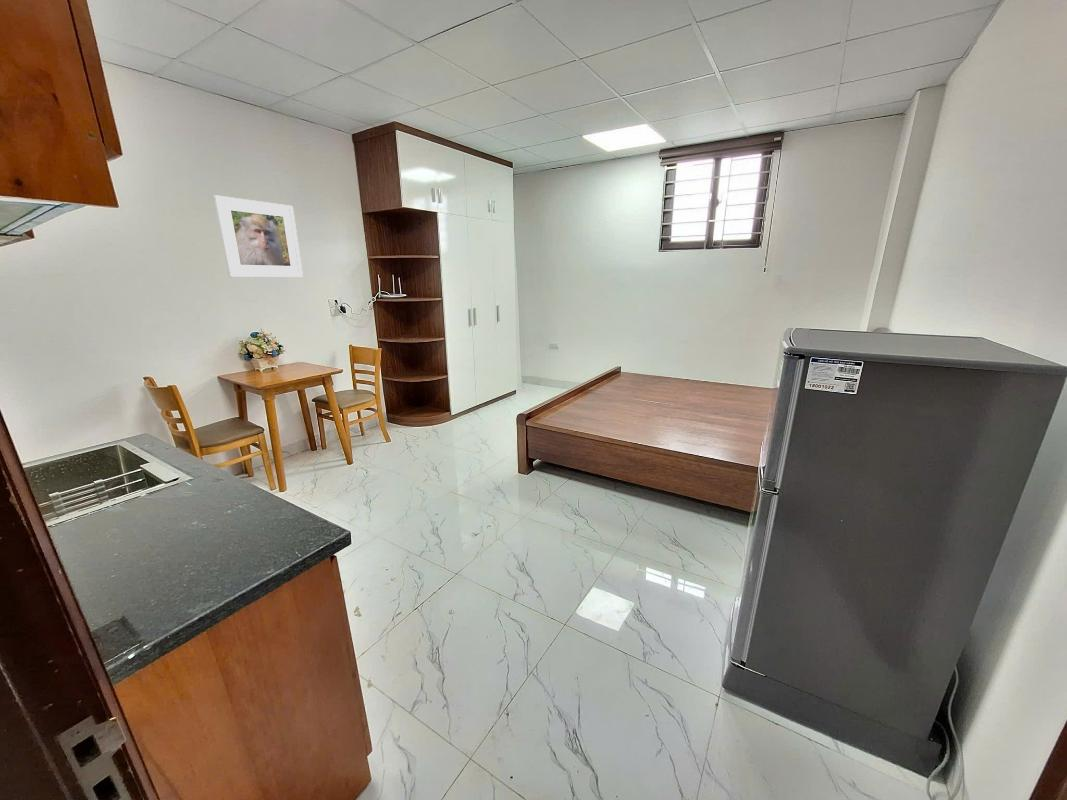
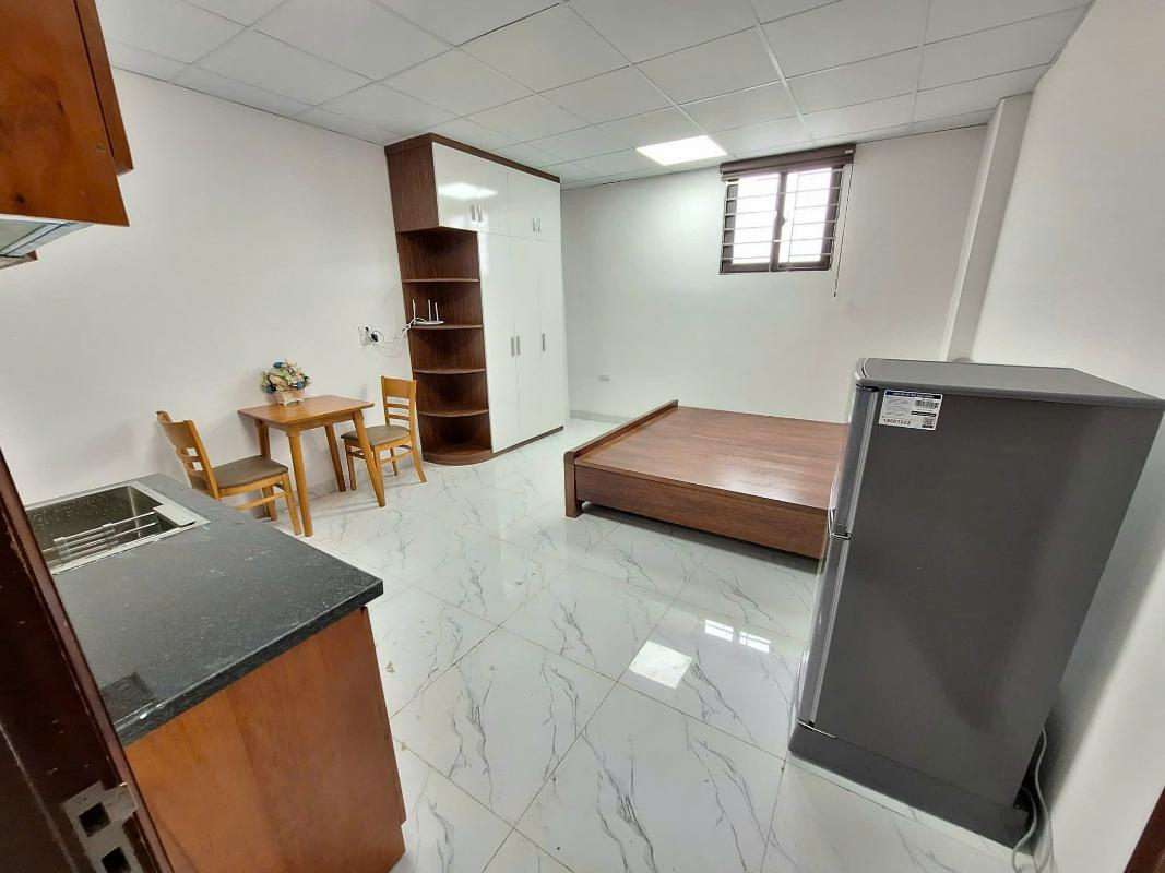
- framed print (262, 239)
